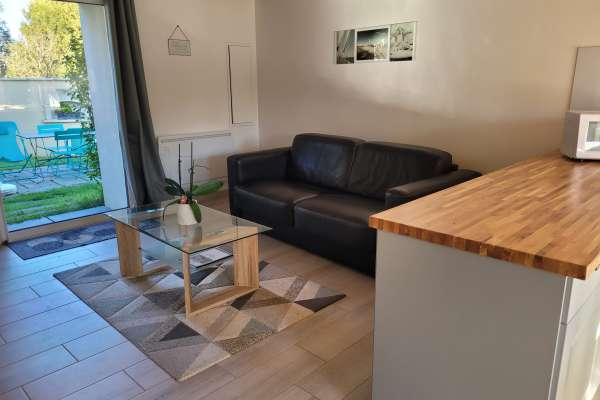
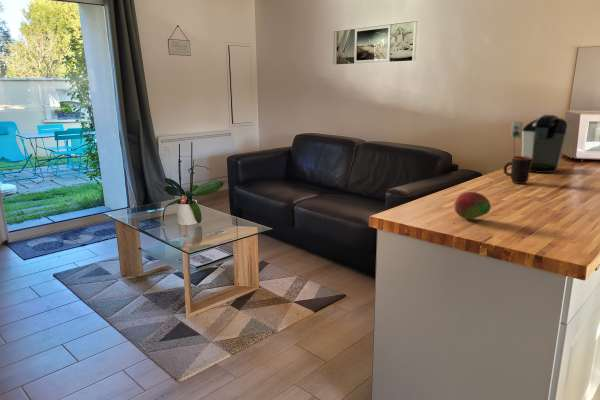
+ mug (516, 169)
+ fruit (471, 206)
+ coffee maker (532, 141)
